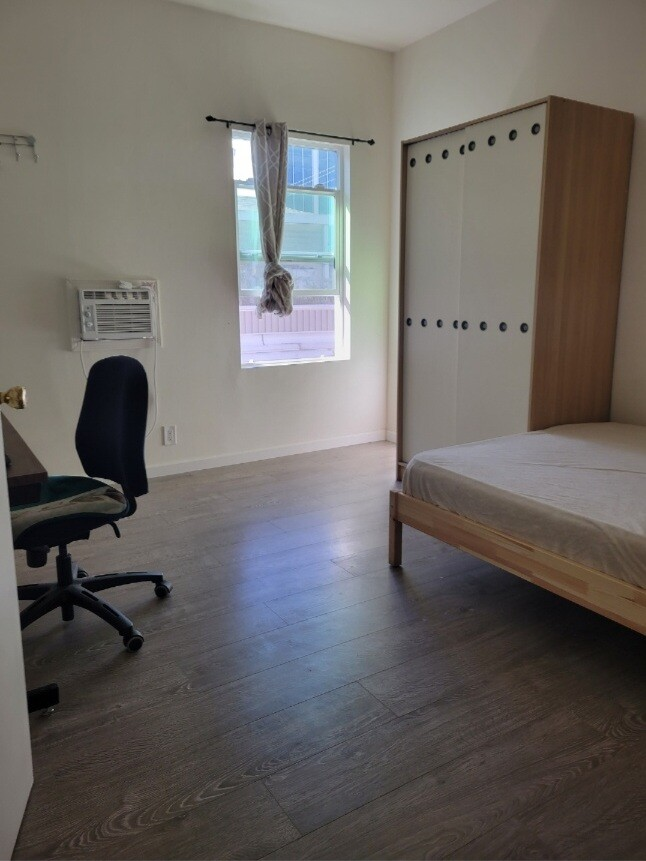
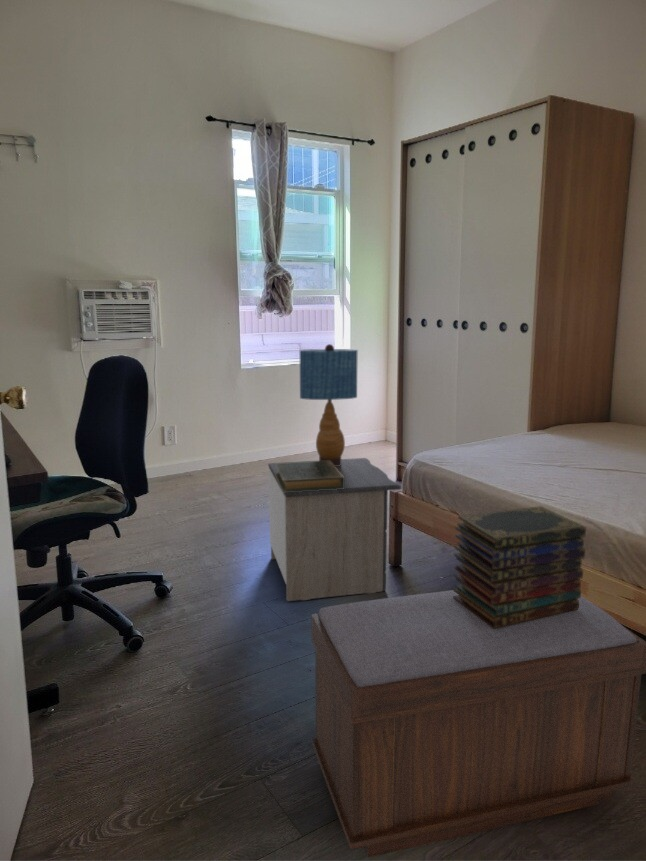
+ book stack (517, 562)
+ bench (468, 700)
+ table lamp (328, 404)
+ nightstand (330, 524)
+ hardback book (307, 475)
